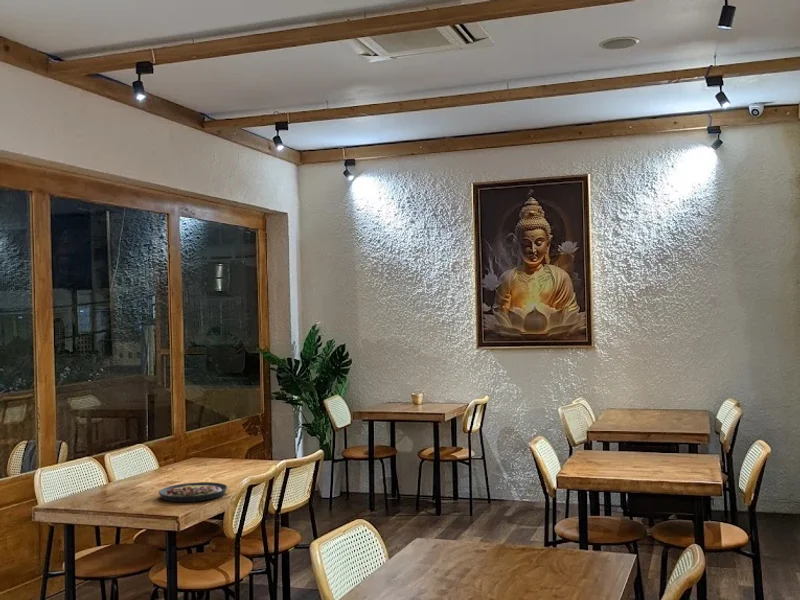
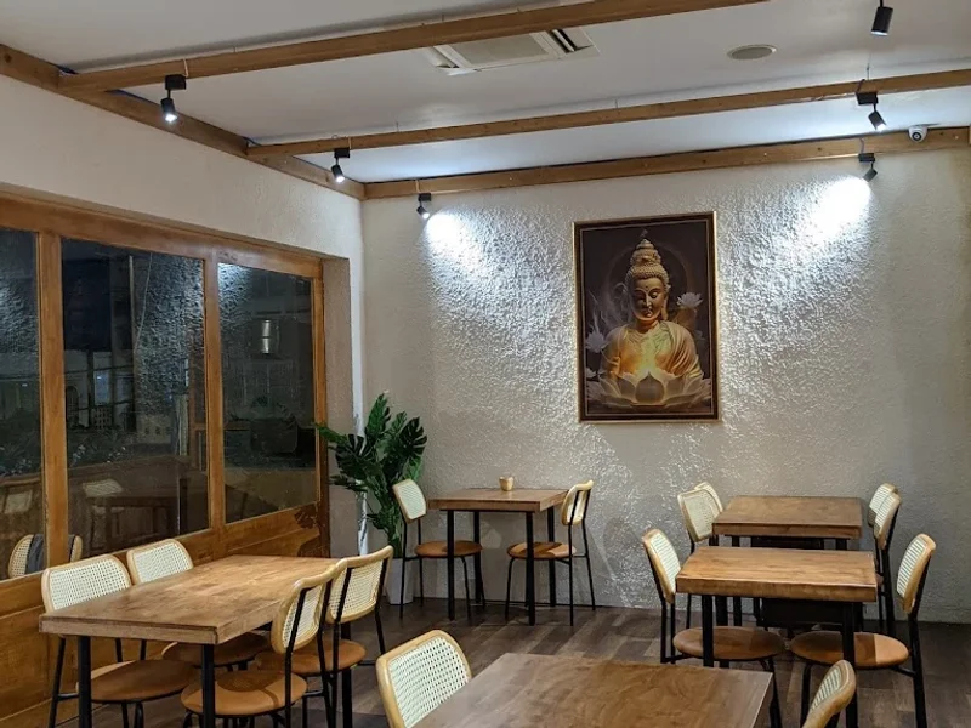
- plate (193, 490)
